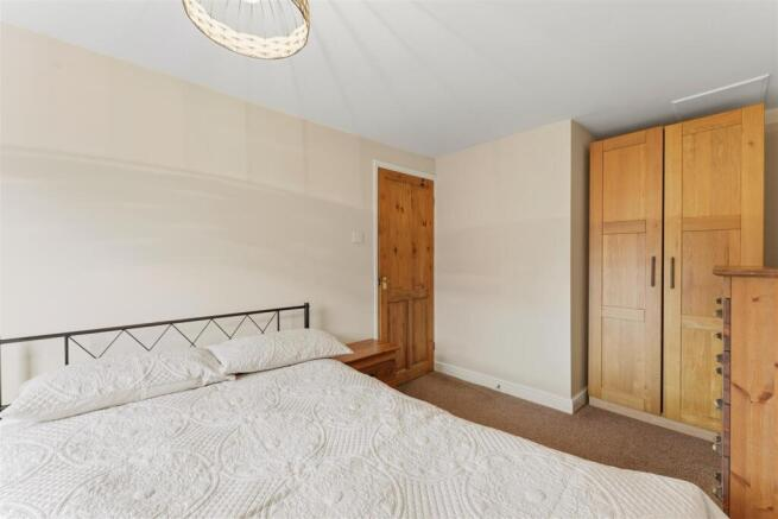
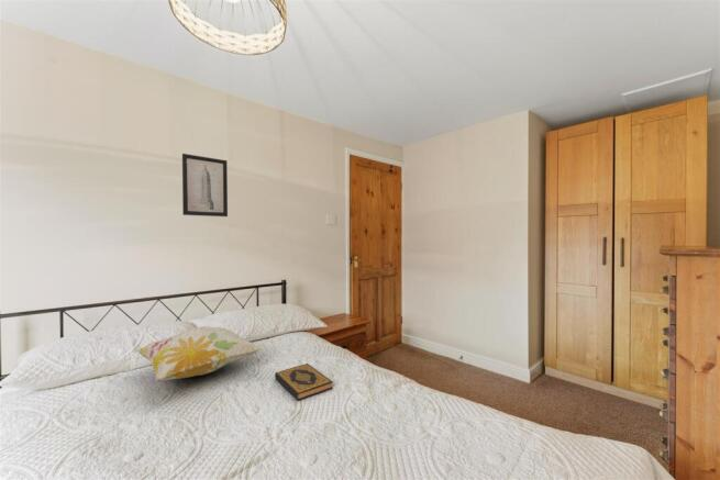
+ decorative pillow (199, 349)
+ wall art (206, 186)
+ hardback book (302, 380)
